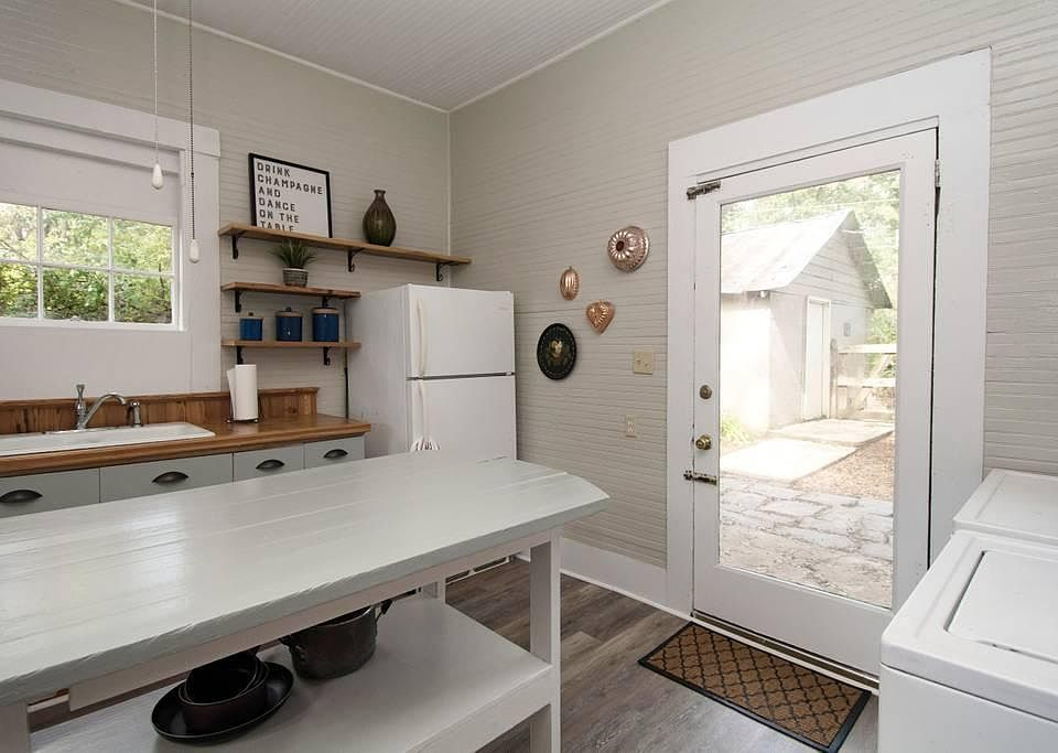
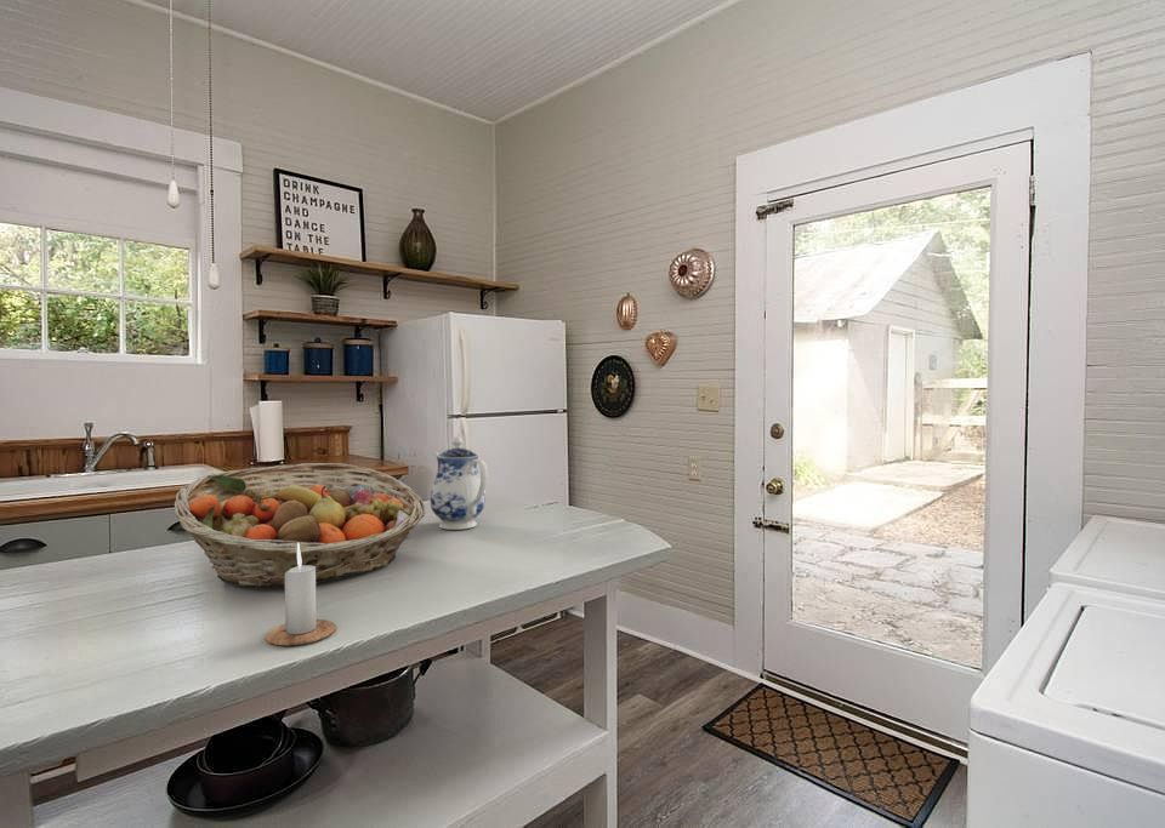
+ candle (300, 587)
+ teapot (458, 481)
+ fruit basket (308, 518)
